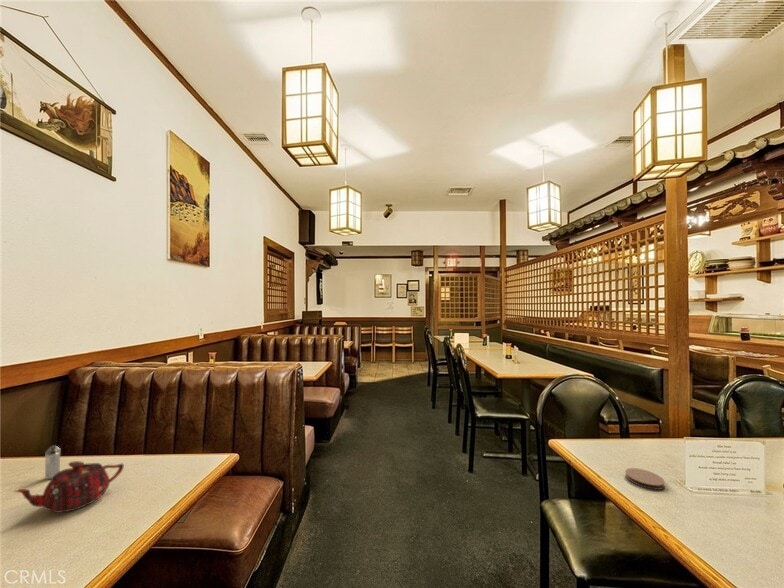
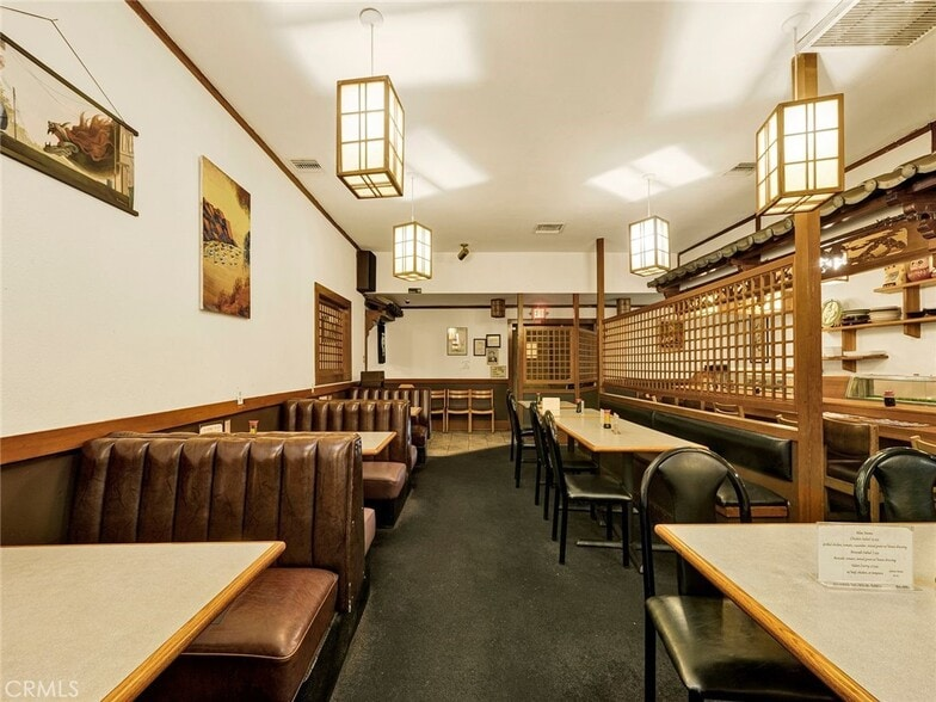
- coaster (644, 478)
- teapot (74, 482)
- shaker (52, 461)
